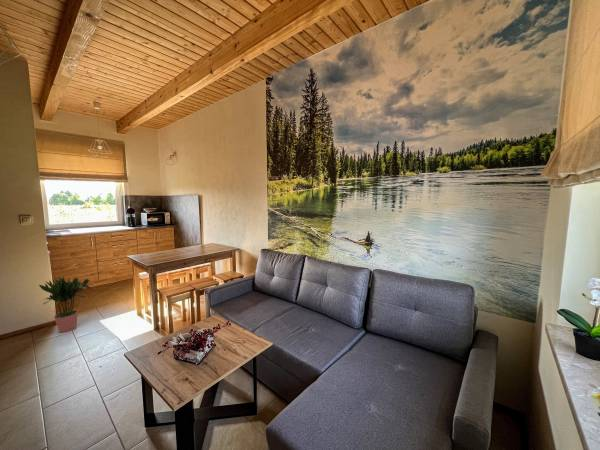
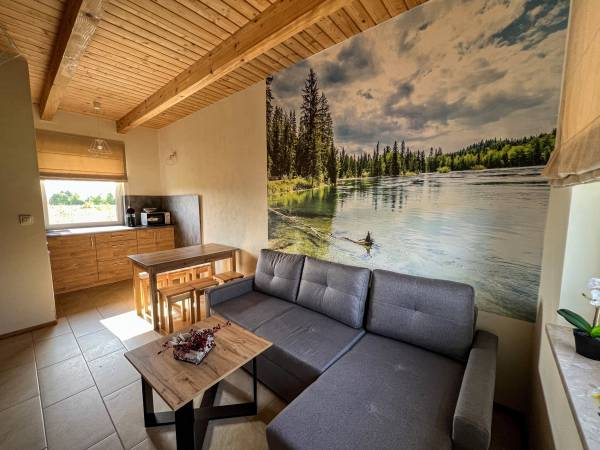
- potted plant (68, 301)
